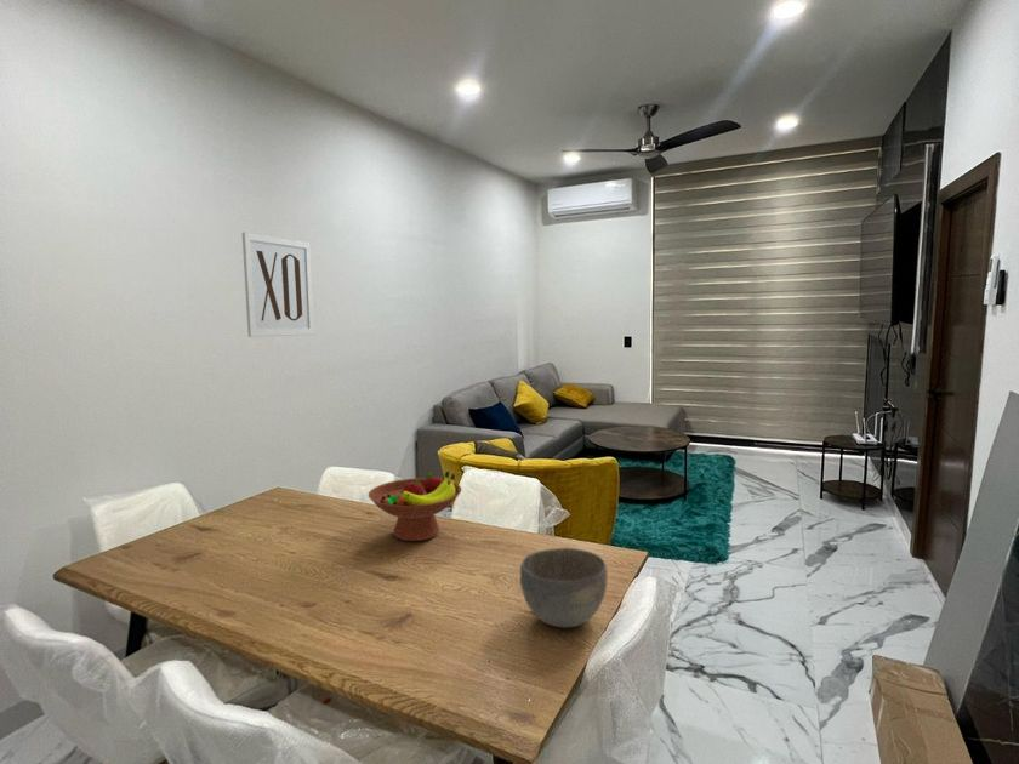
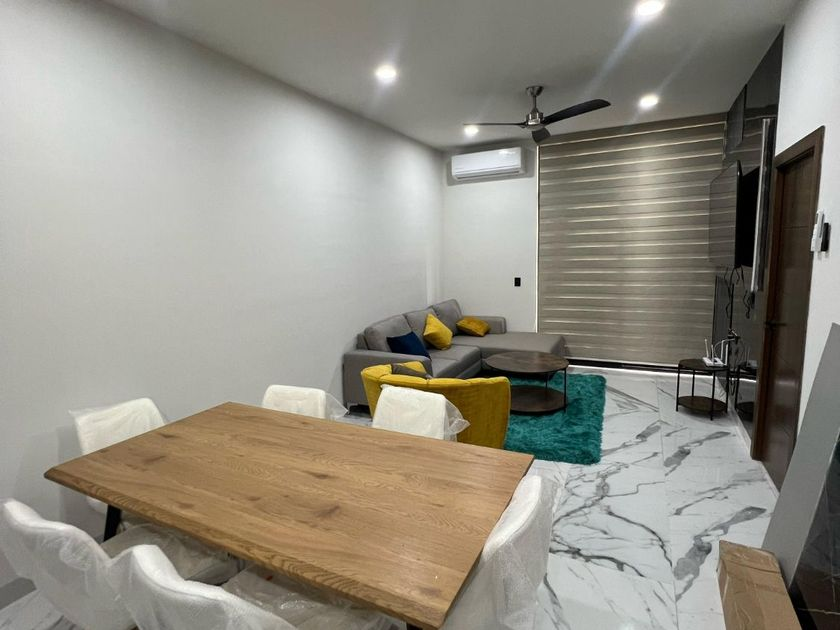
- wall art (280, 286)
- fruit bowl (415, 503)
- bowl (563, 591)
